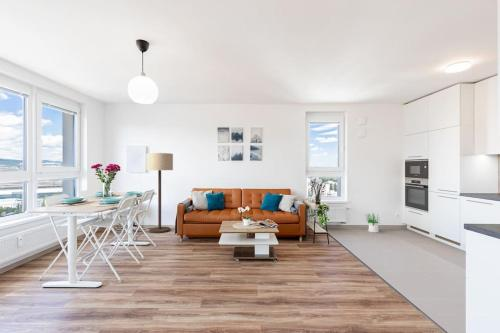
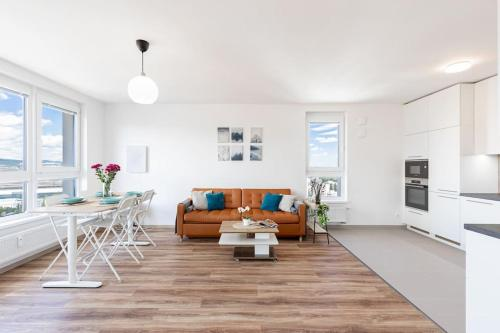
- floor lamp (159, 192)
- potted plant (372, 222)
